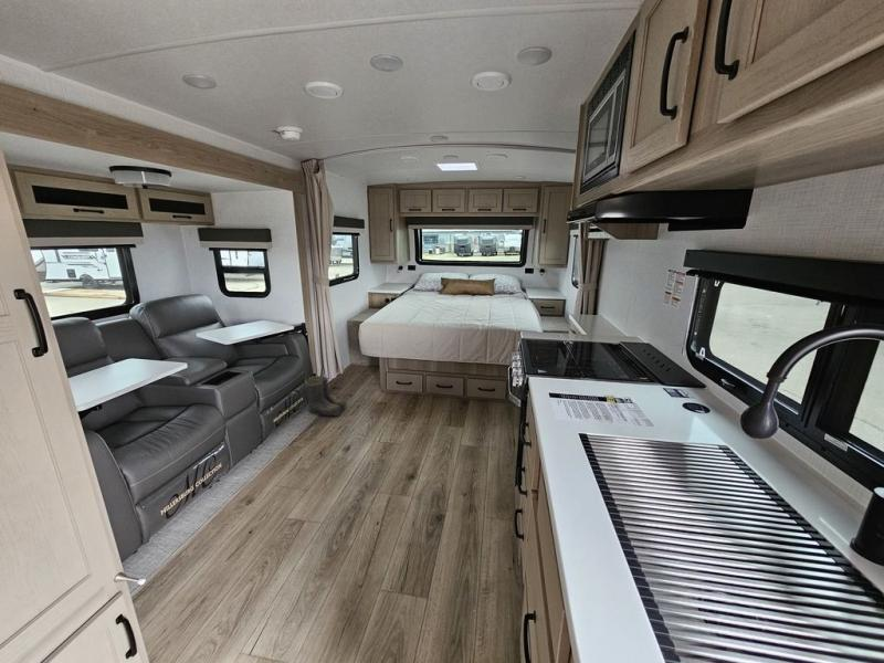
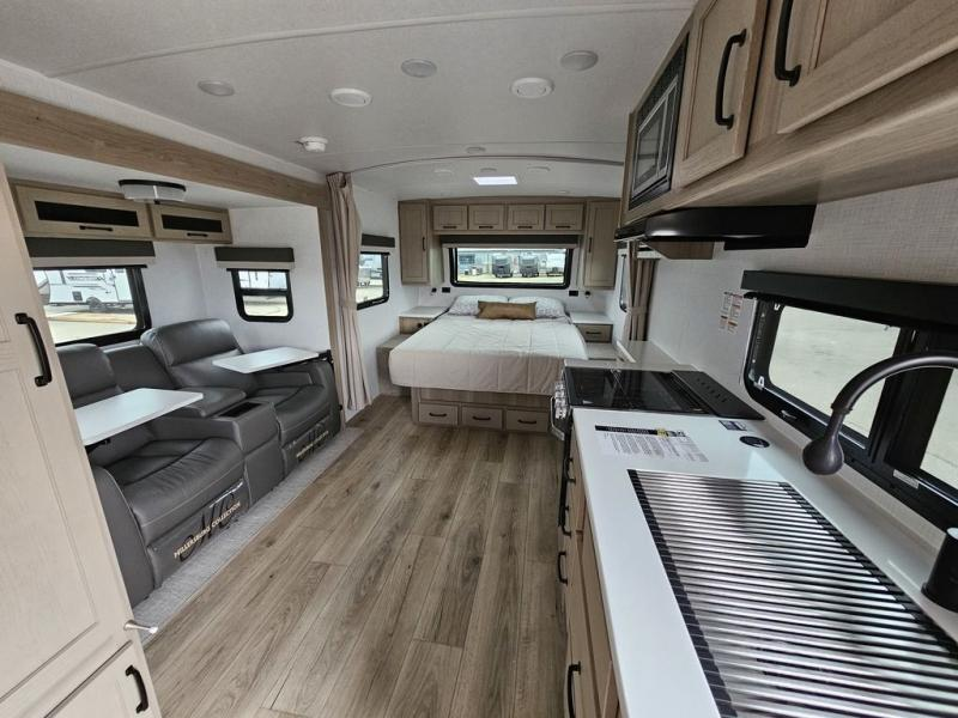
- boots (325, 394)
